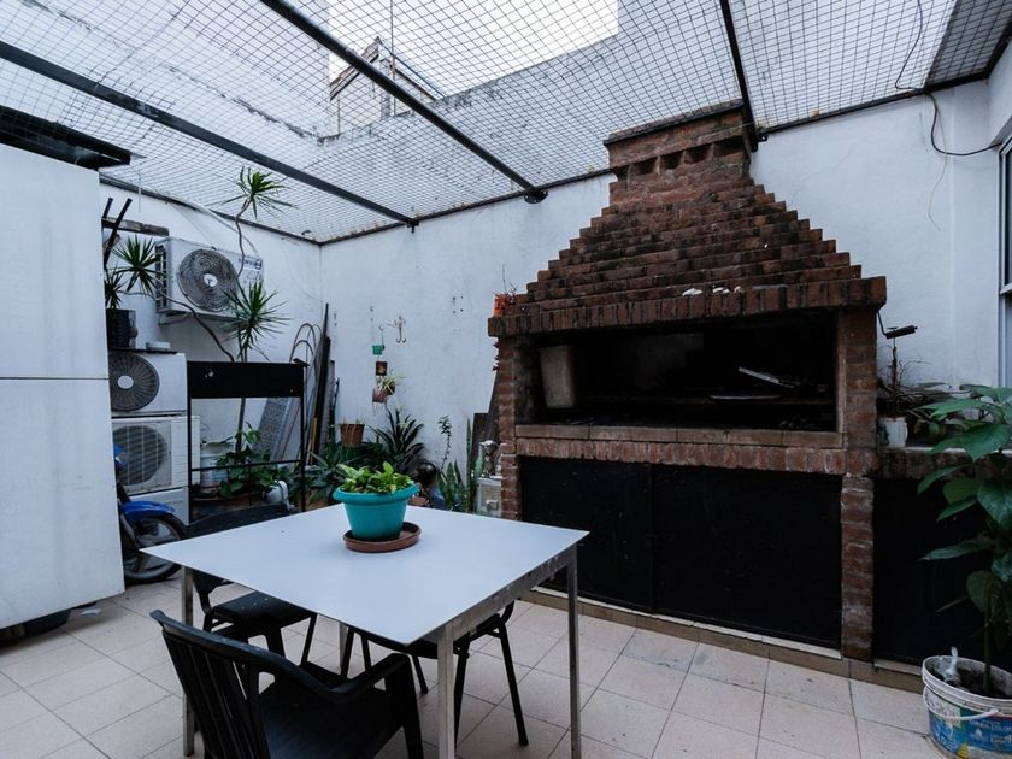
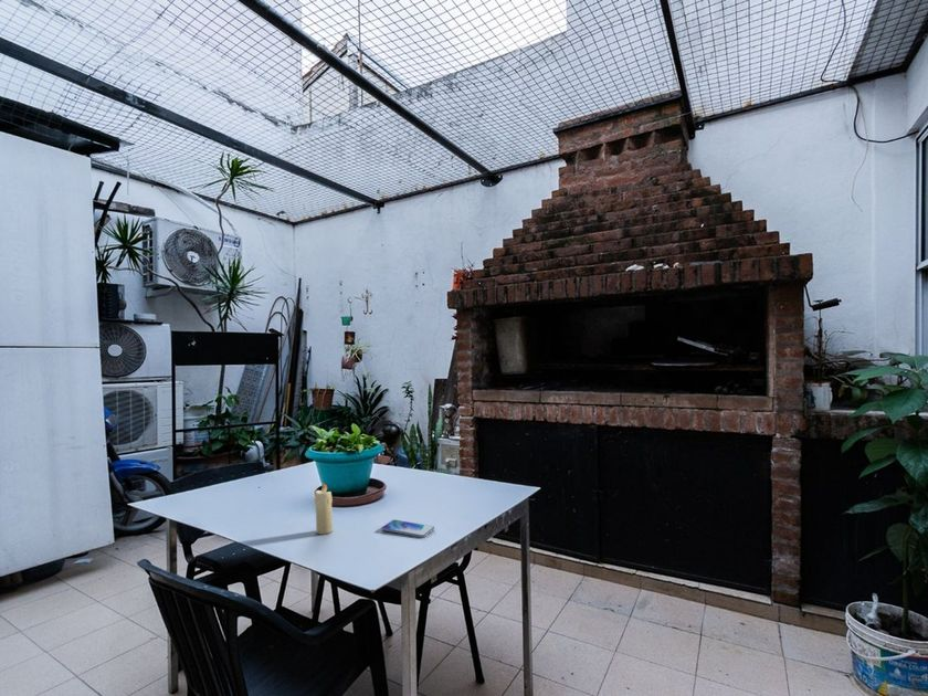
+ smartphone (408, 528)
+ candle (323, 506)
